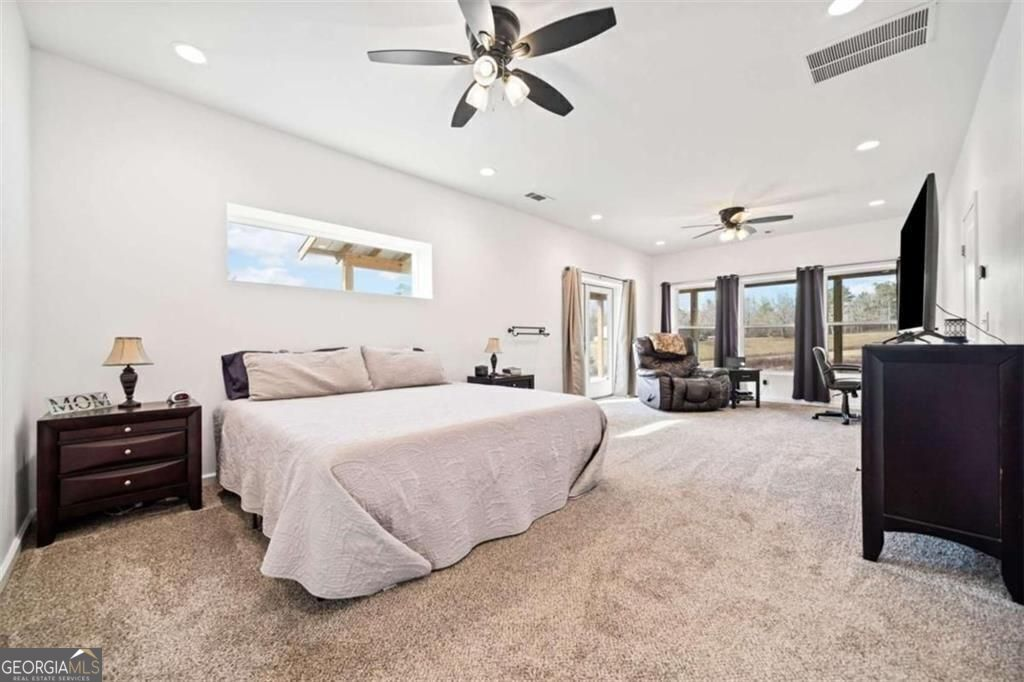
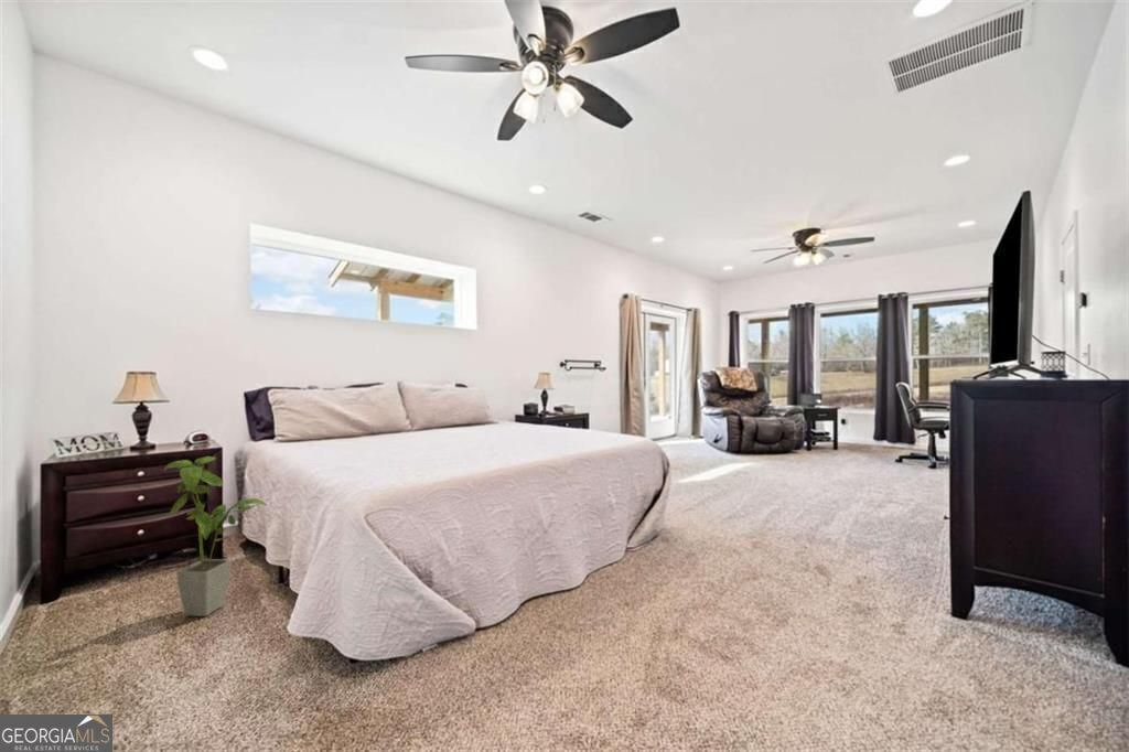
+ house plant (208, 534)
